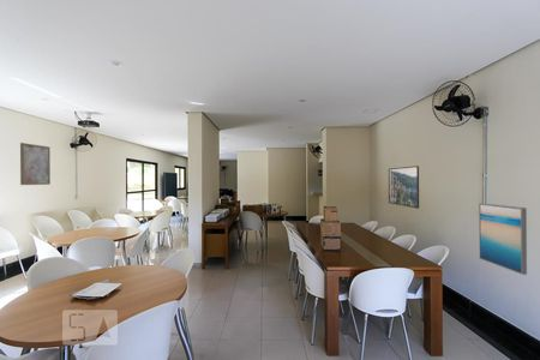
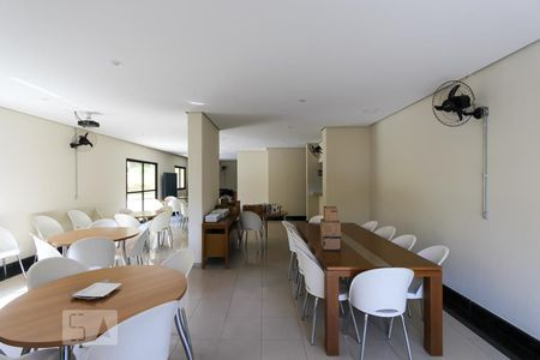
- wall art (500, 235)
- wall art (36, 164)
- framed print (402, 186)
